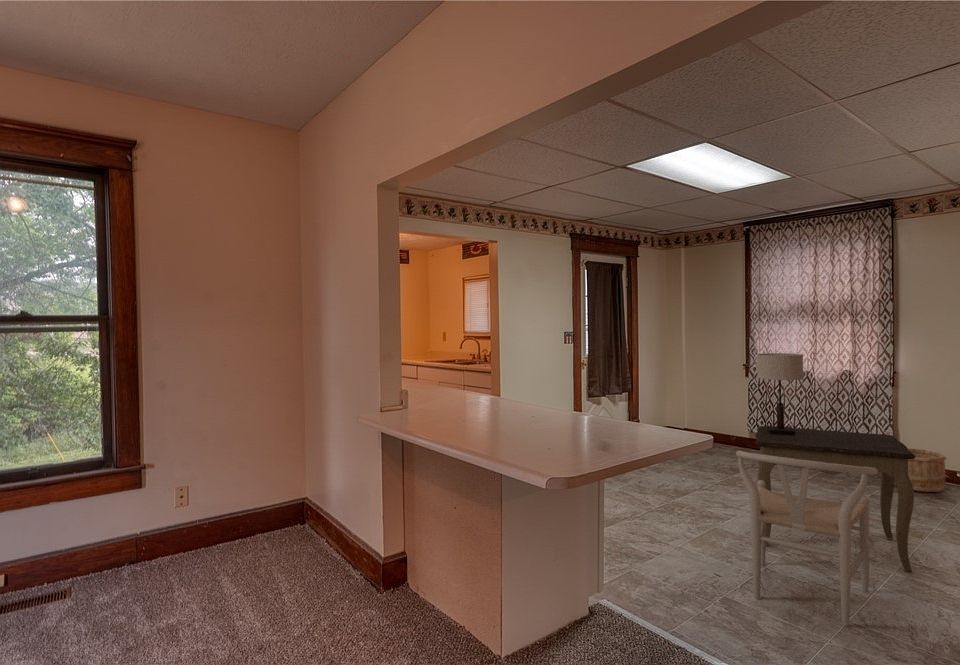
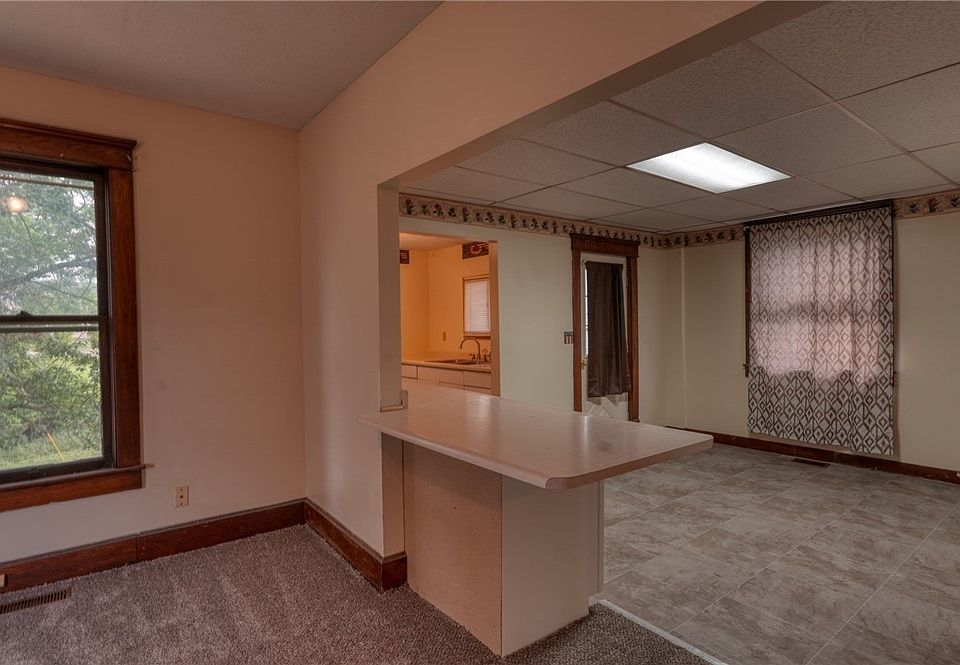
- side table (831, 474)
- wooden bucket (916, 469)
- chair (802, 522)
- table lamp (780, 393)
